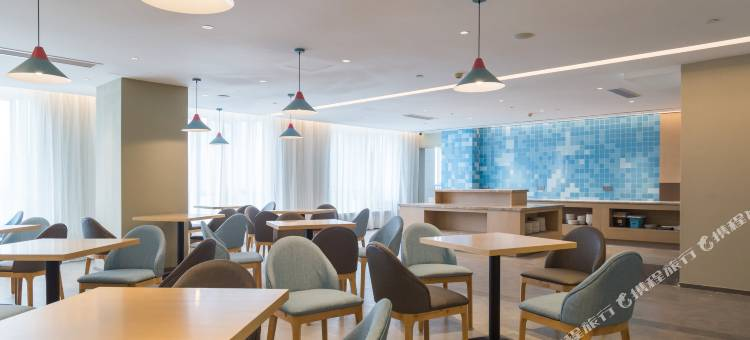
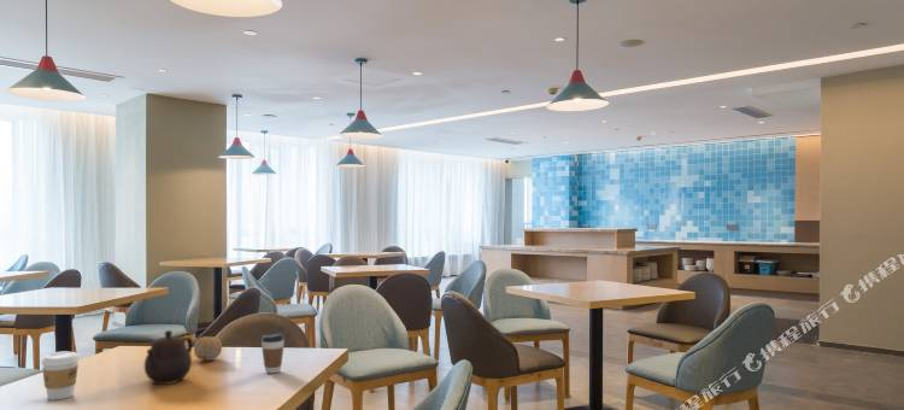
+ teapot (170, 355)
+ fruit (207, 347)
+ coffee cup (60, 374)
+ coffee cup (272, 352)
